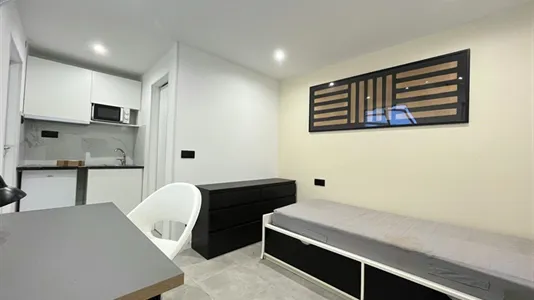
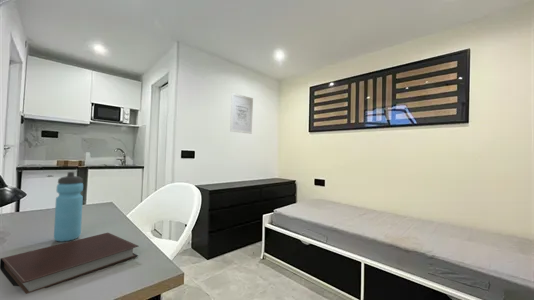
+ wall art (242, 114)
+ water bottle (69, 205)
+ notebook (74, 256)
